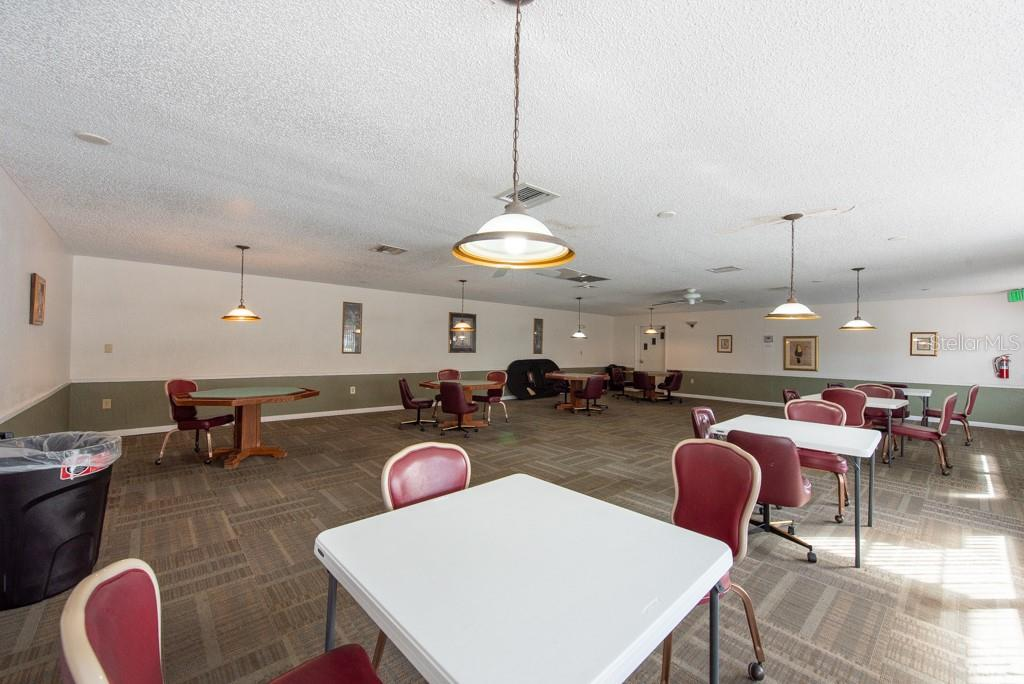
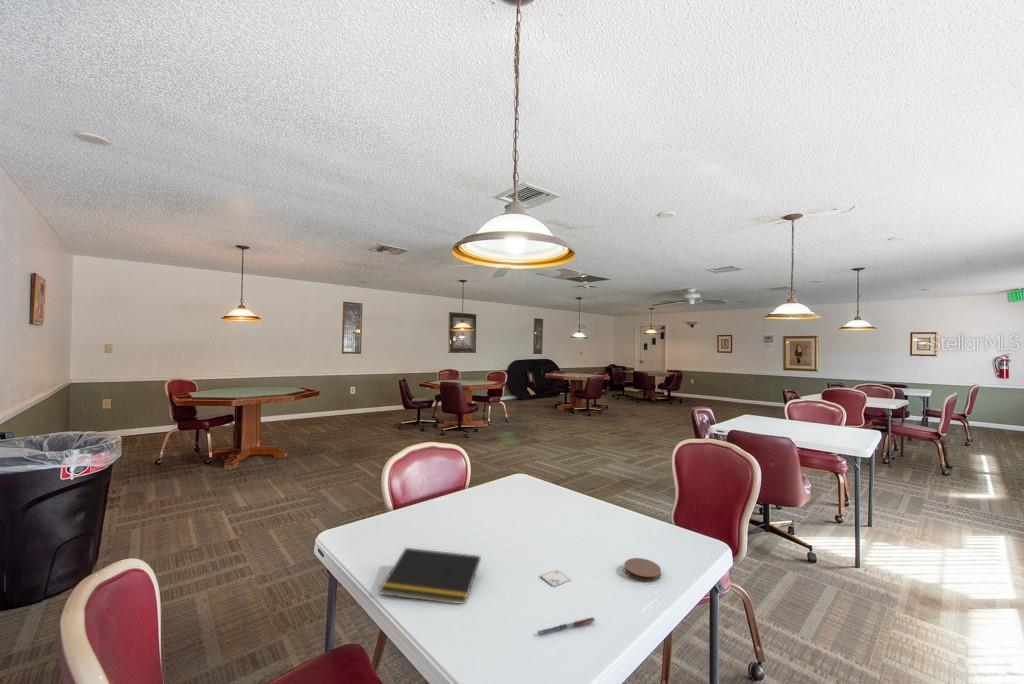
+ notepad (432, 574)
+ pen (566, 625)
+ coaster (642, 569)
+ hazard label (555, 577)
